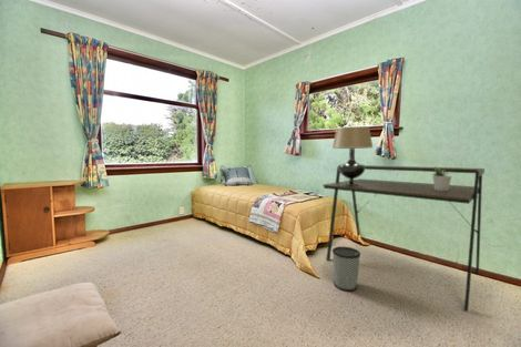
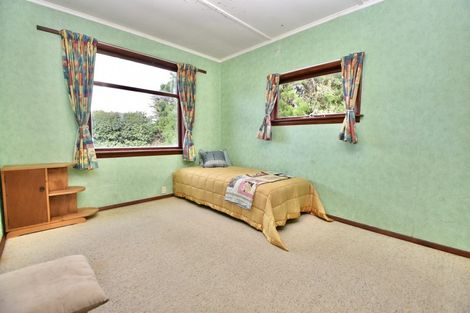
- wastebasket (345, 268)
- table lamp (351, 156)
- desk (397, 195)
- potted plant (440, 177)
